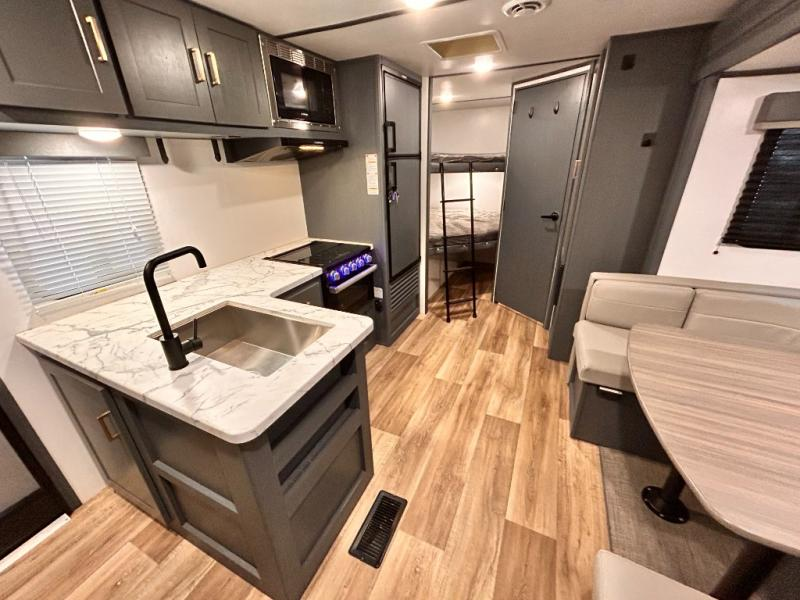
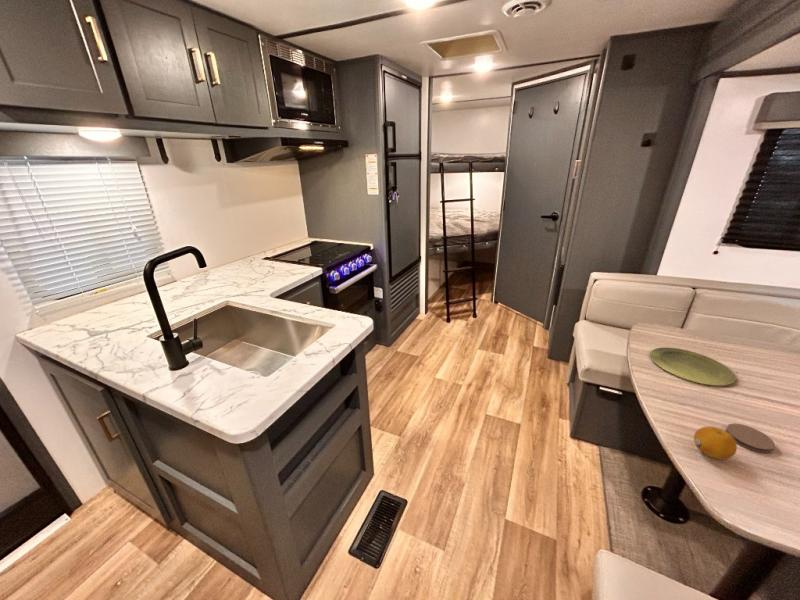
+ plate (690, 365)
+ coaster (749, 437)
+ fruit (714, 442)
